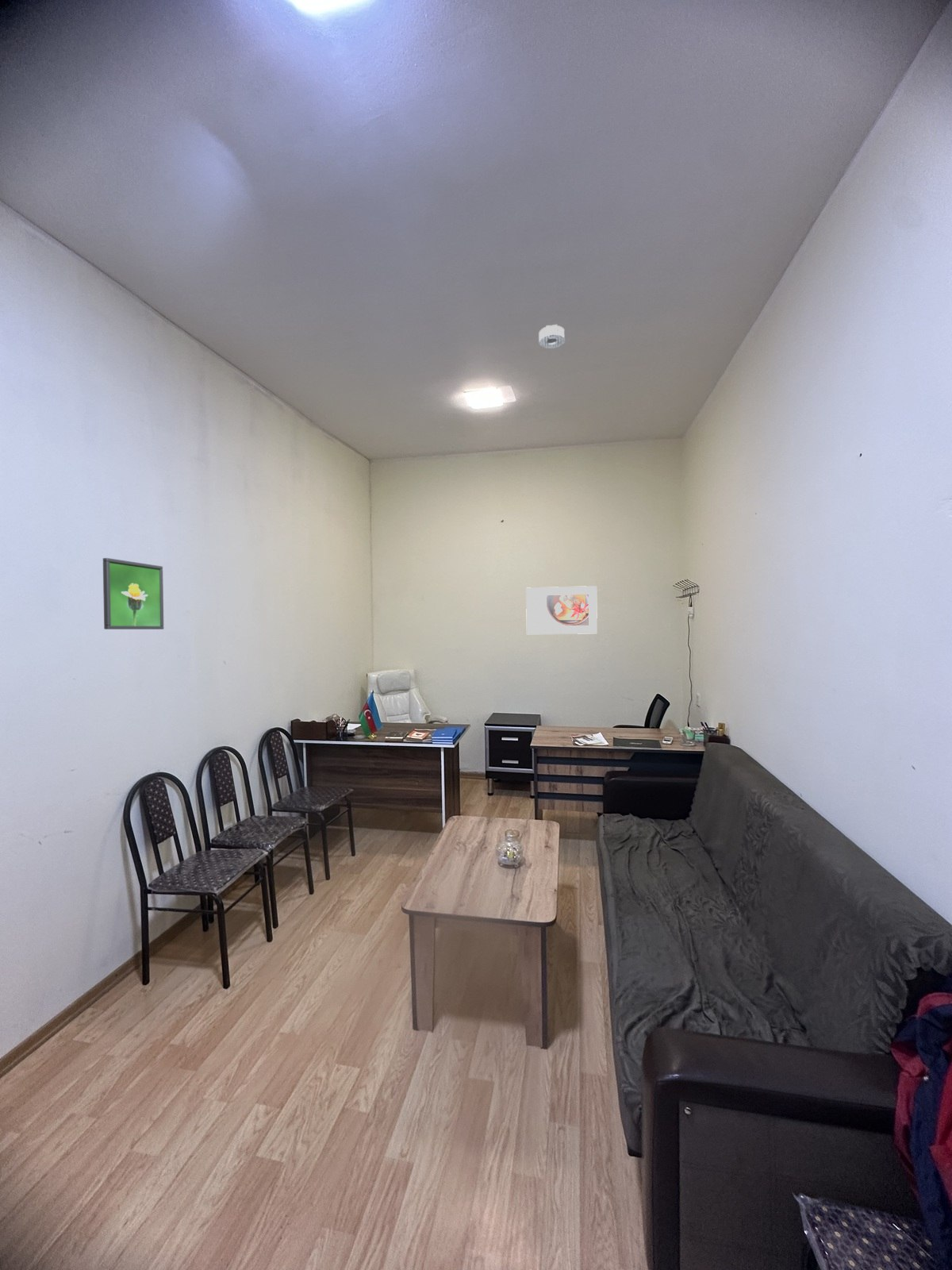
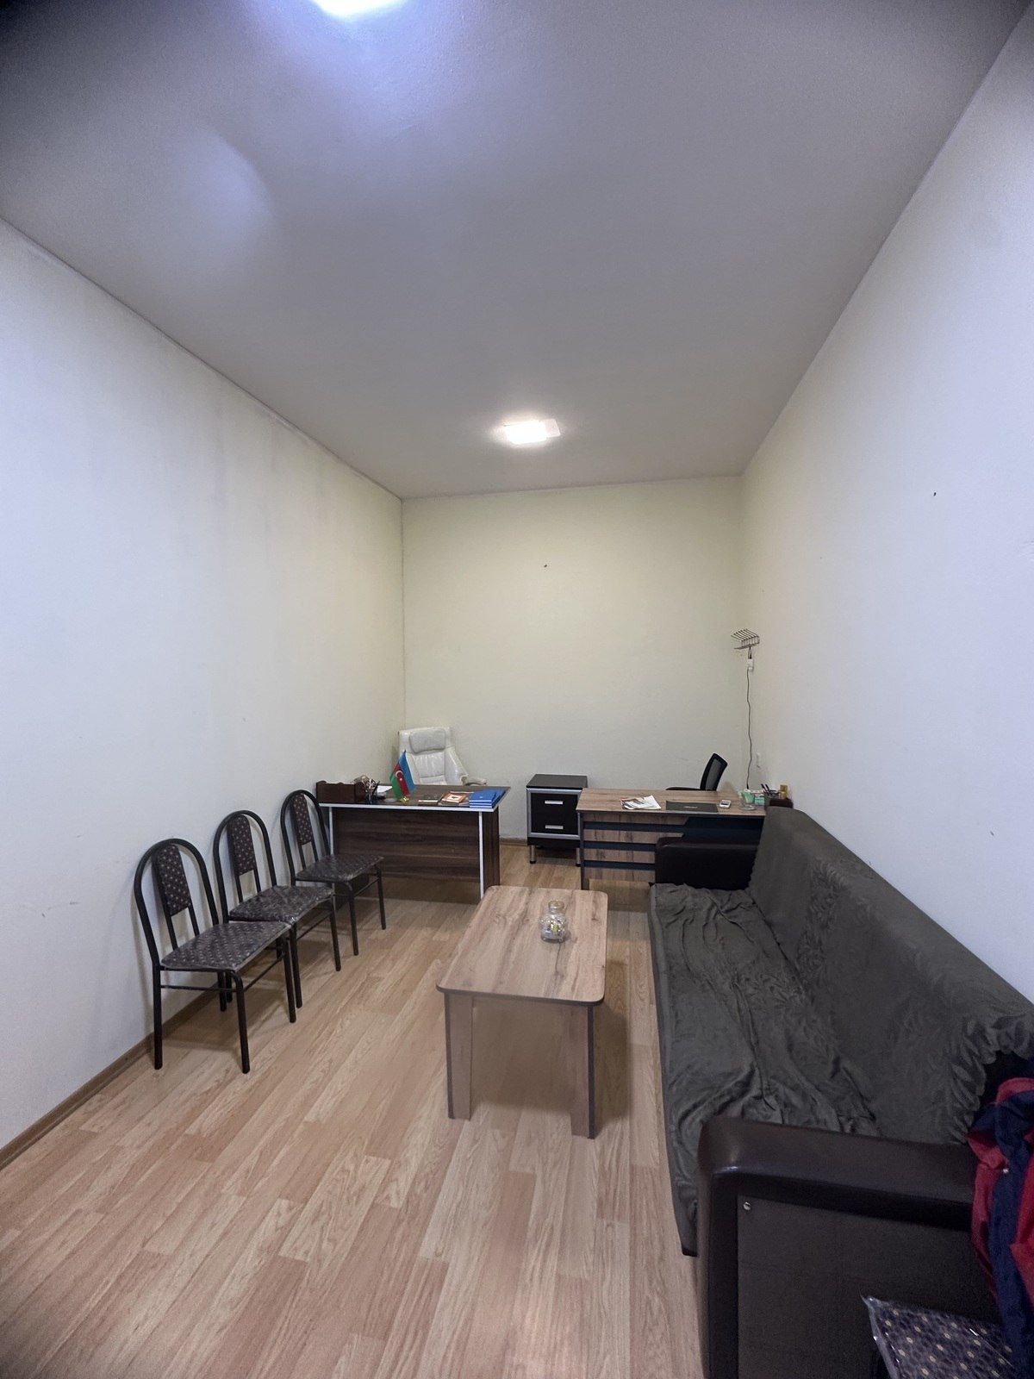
- smoke detector (551, 336)
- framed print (135, 595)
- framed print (561, 610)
